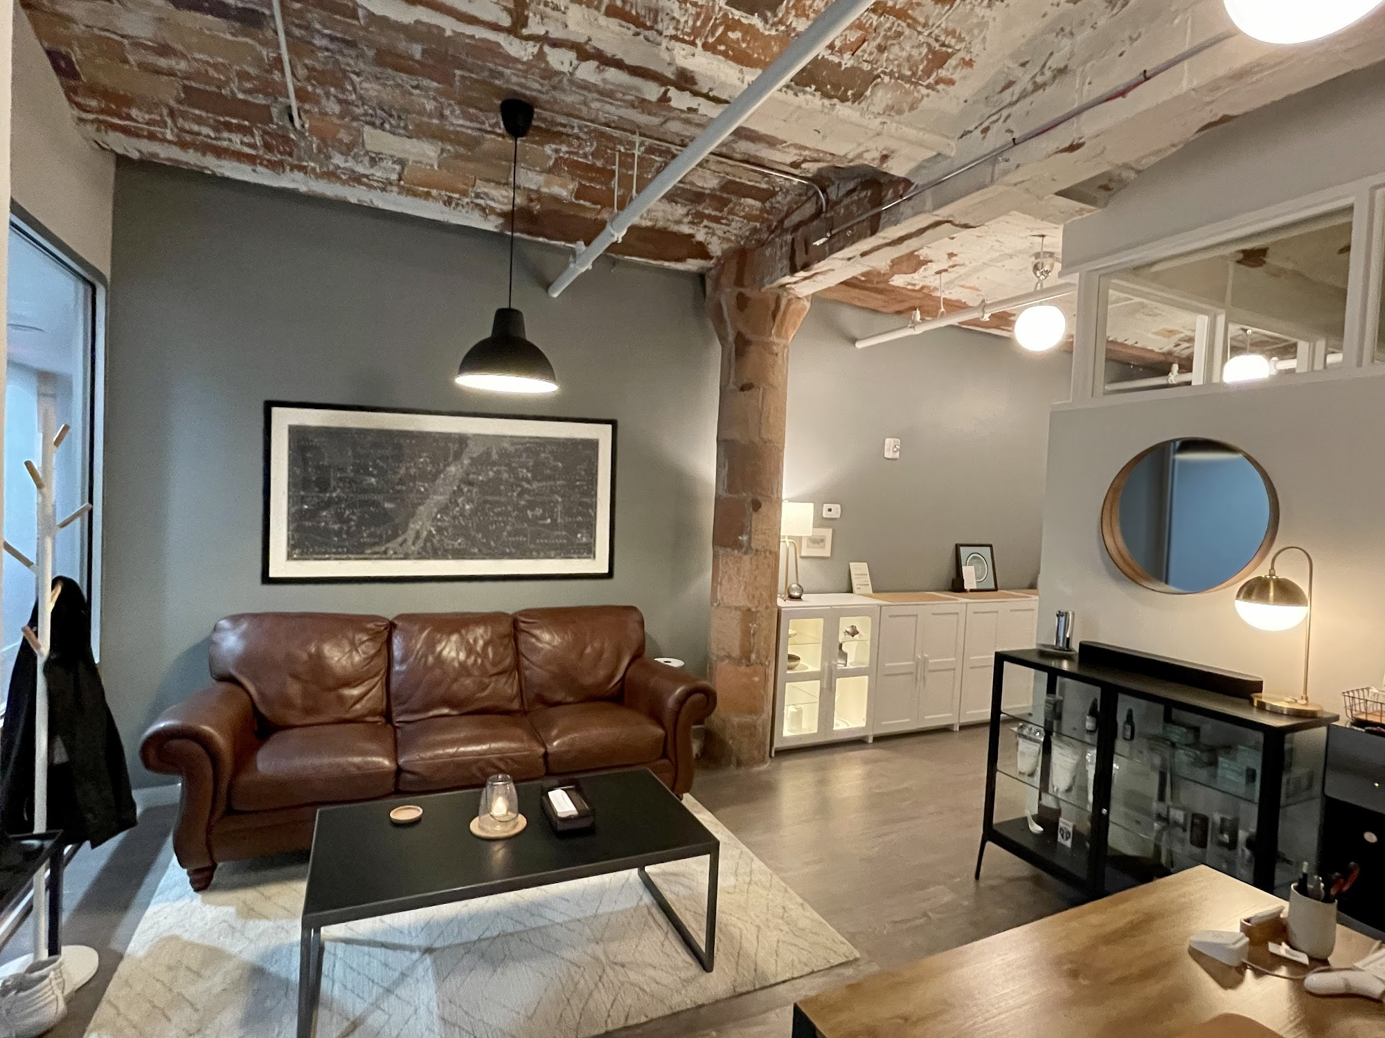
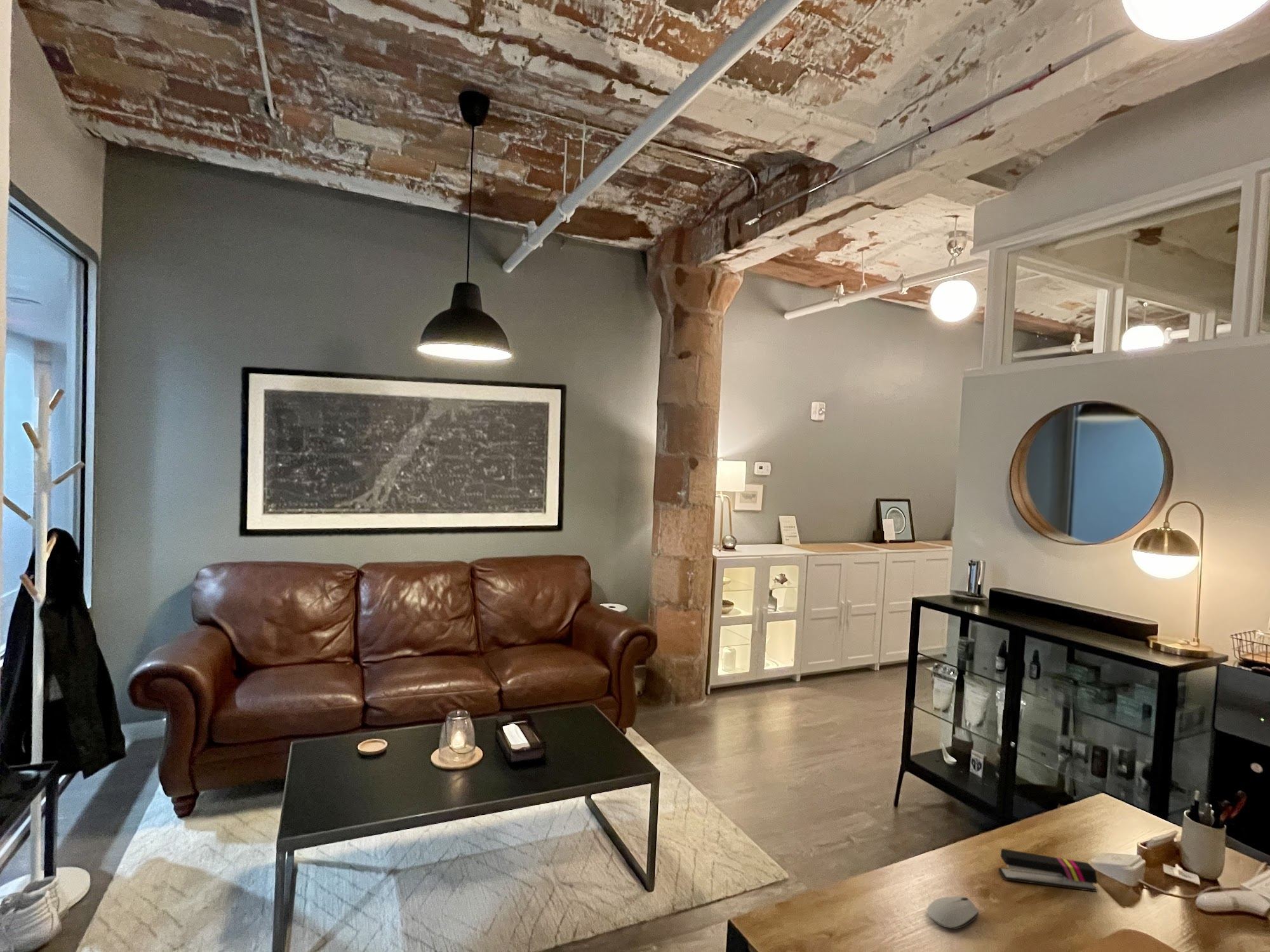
+ stapler (1047, 869)
+ computer mouse (952, 909)
